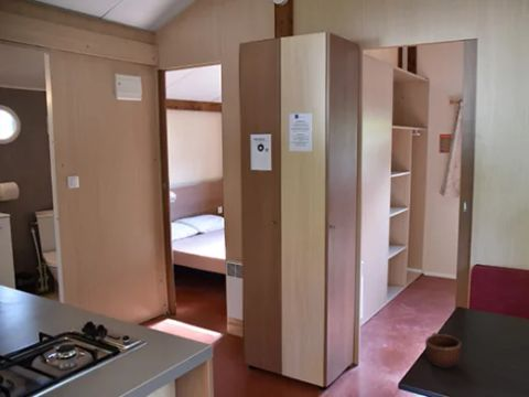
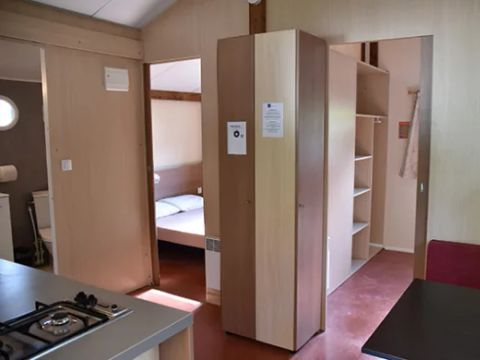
- mug (439, 351)
